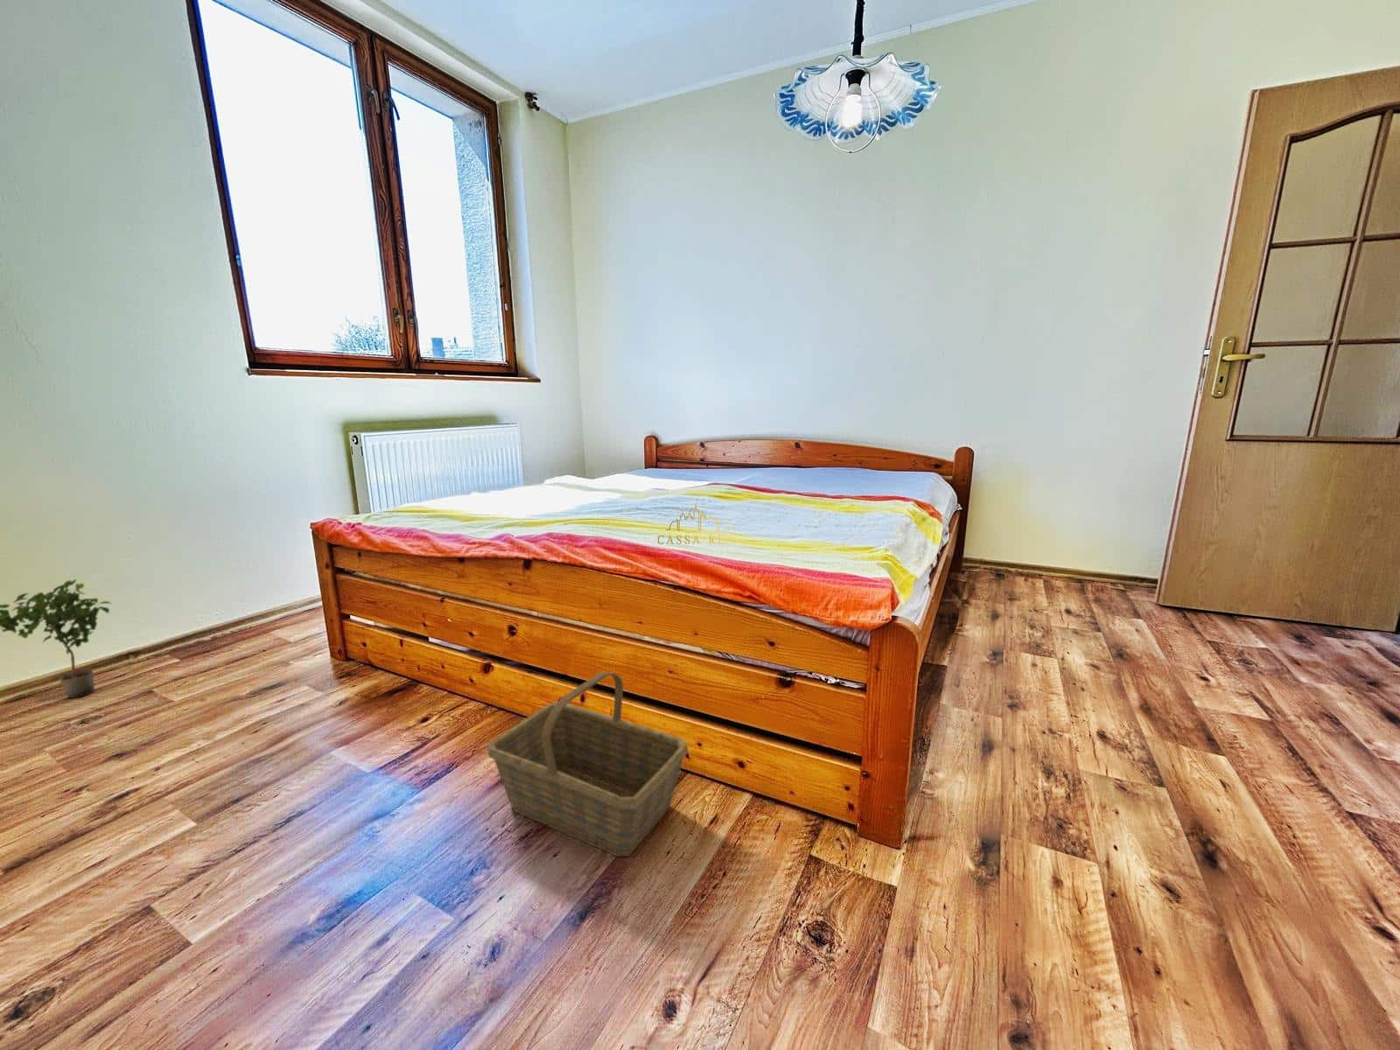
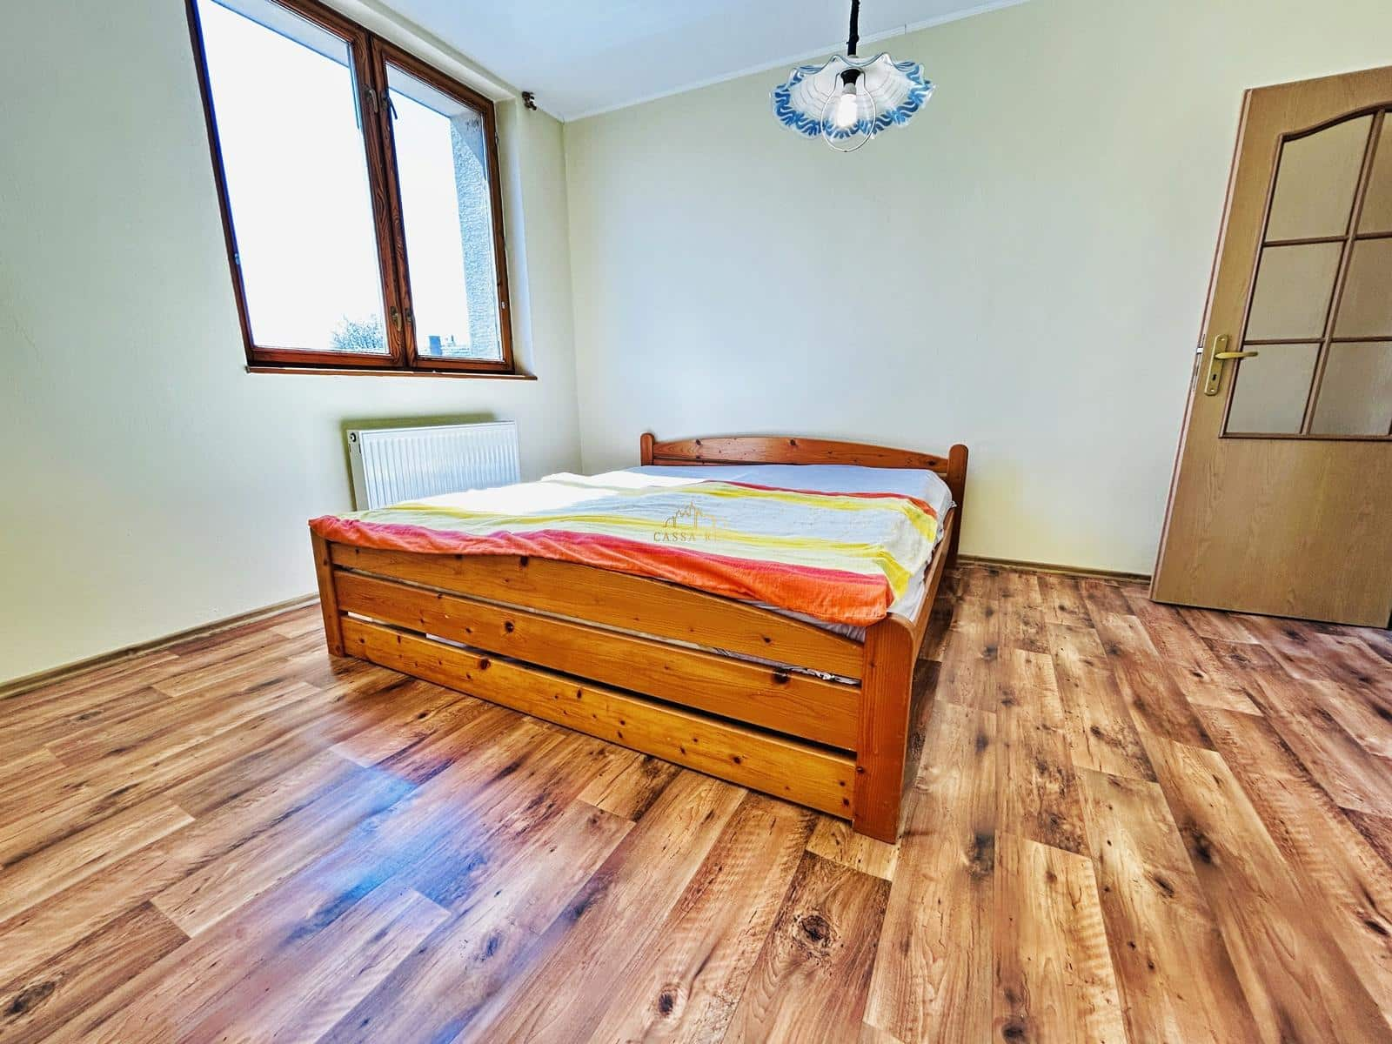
- basket (586, 748)
- potted plant (62, 642)
